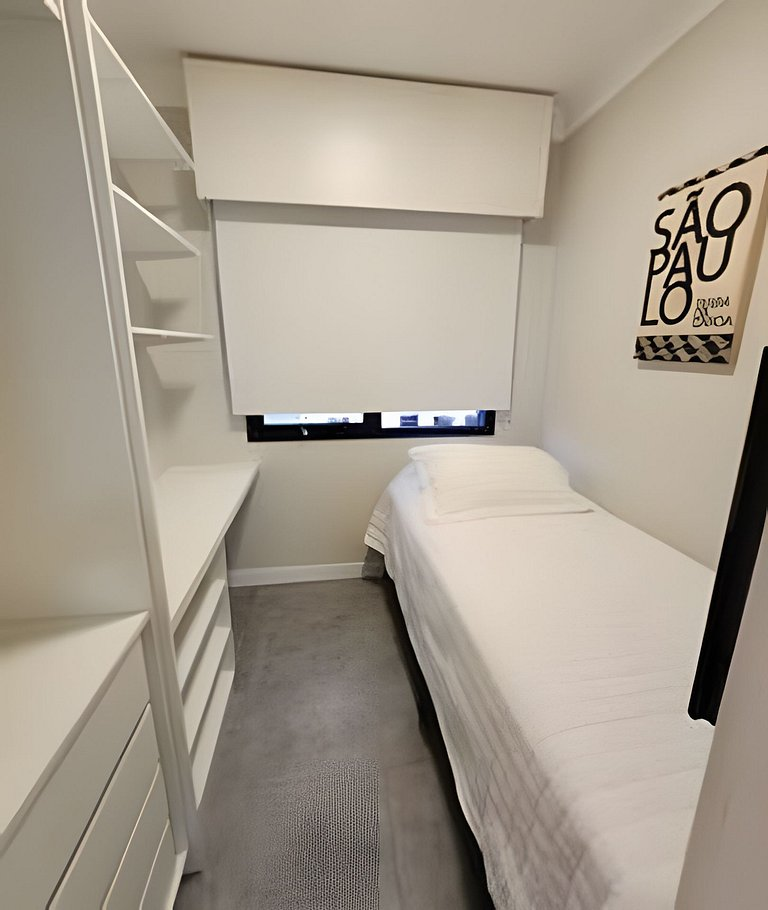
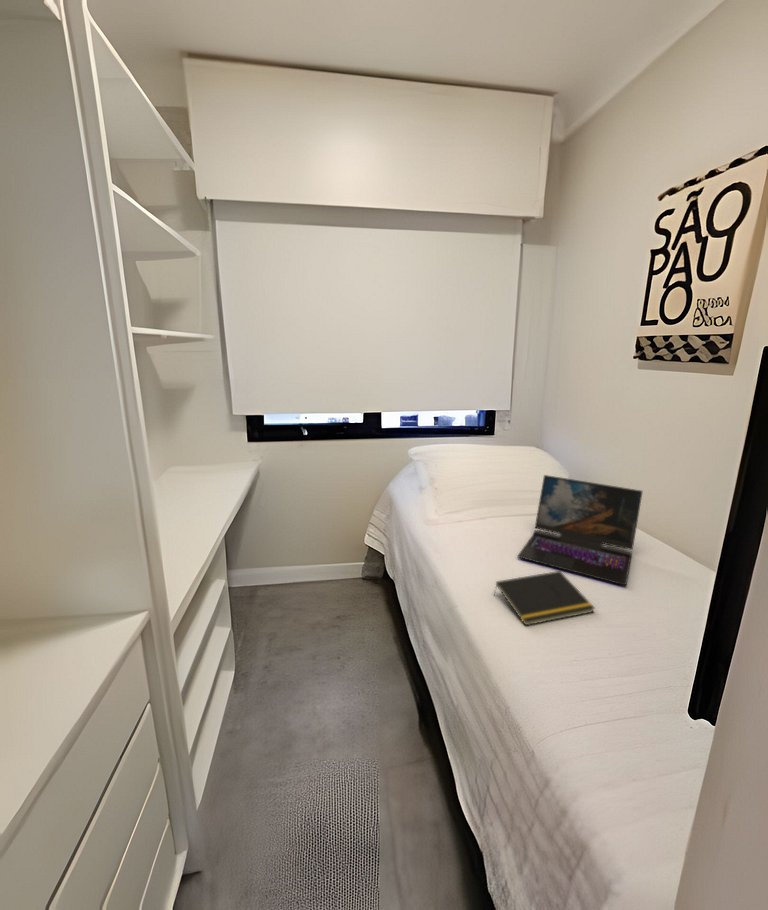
+ notepad (543, 596)
+ laptop (580, 525)
